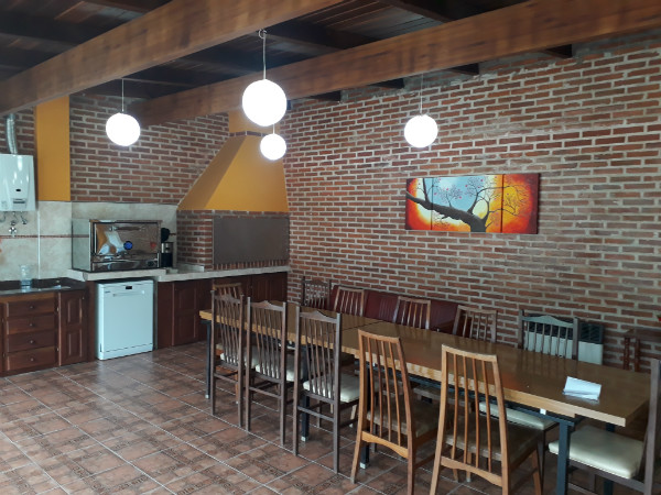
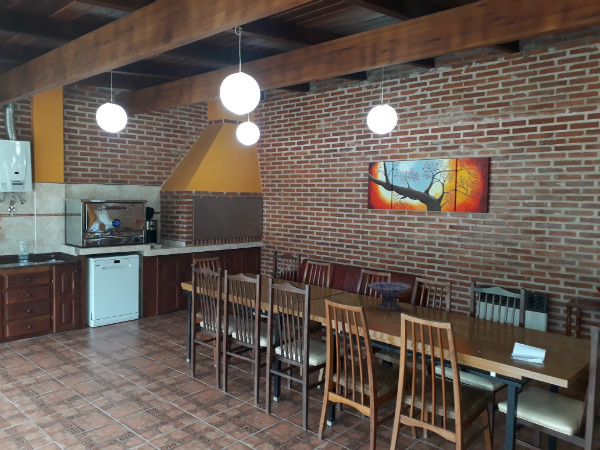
+ decorative bowl (388, 296)
